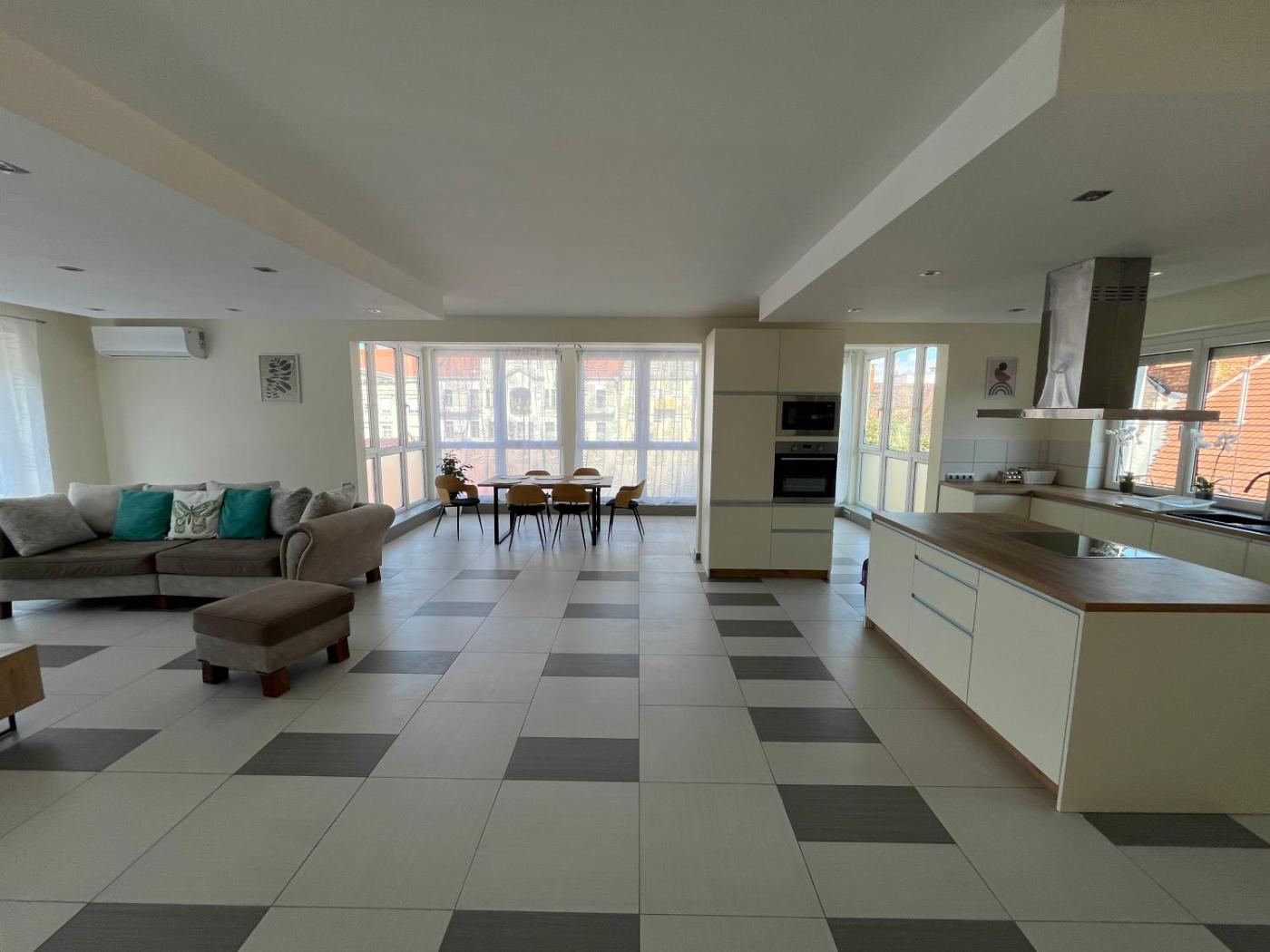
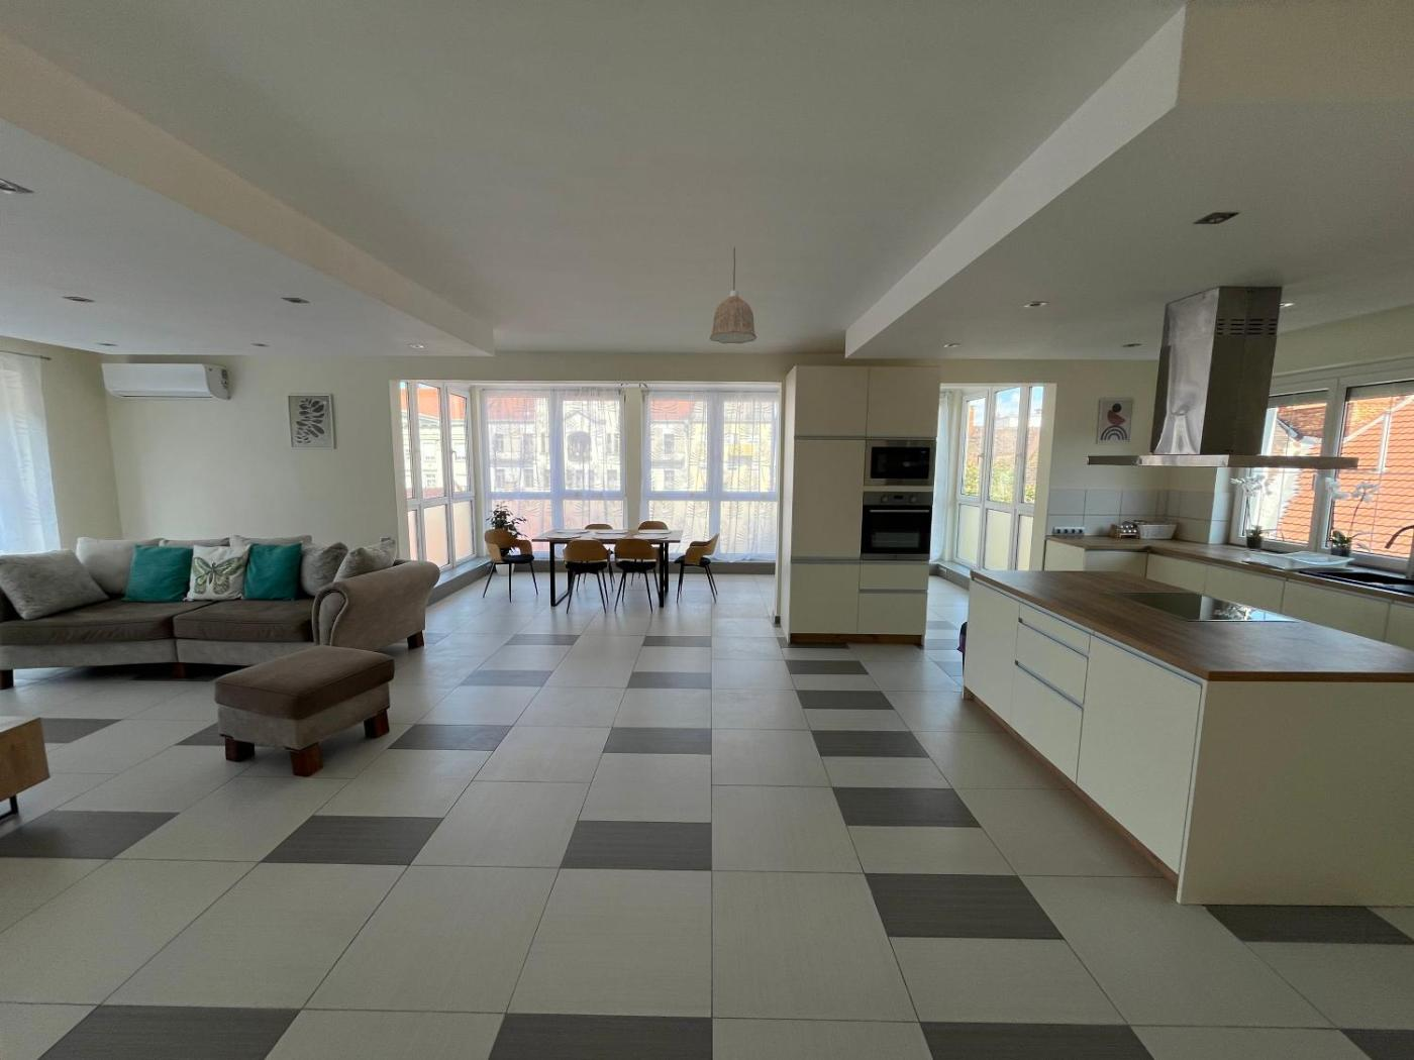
+ pendant lamp (734, 293)
